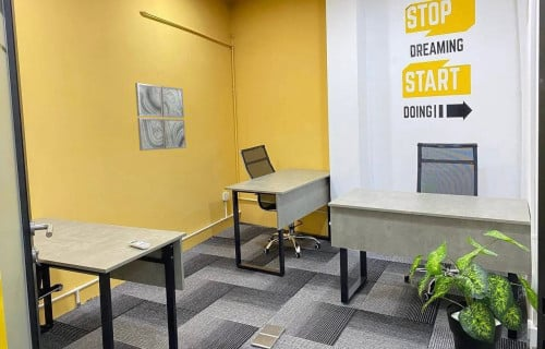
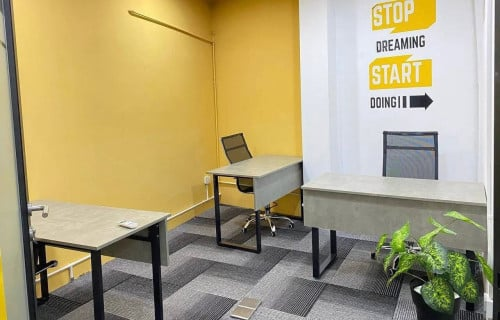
- wall art (161, 119)
